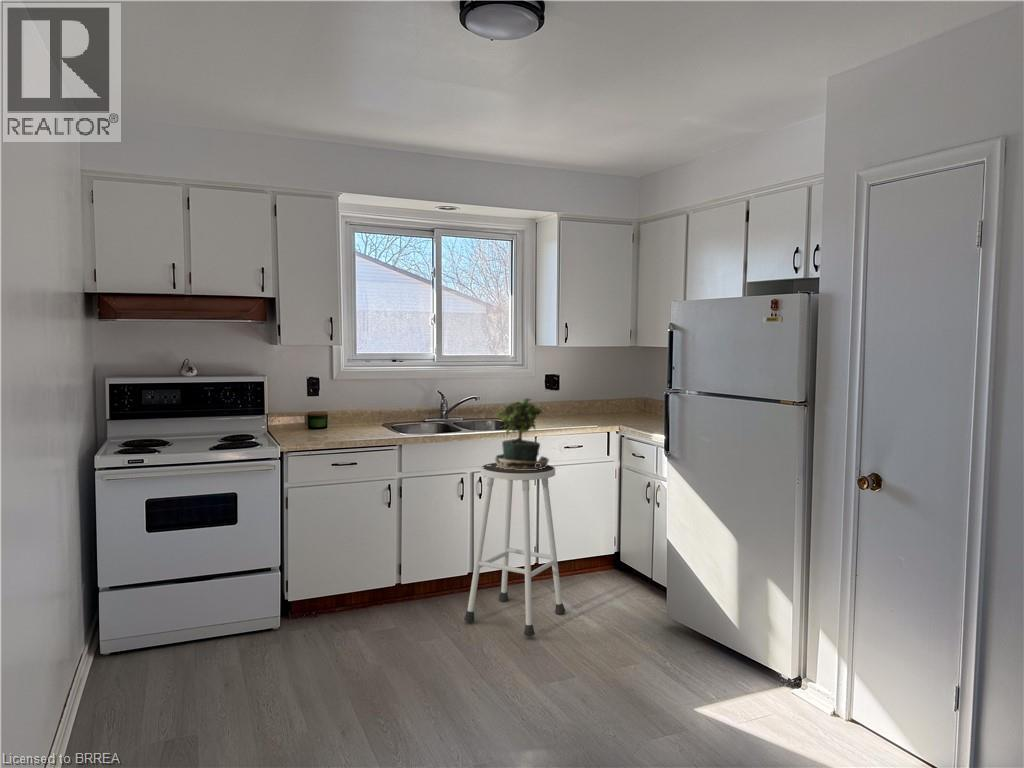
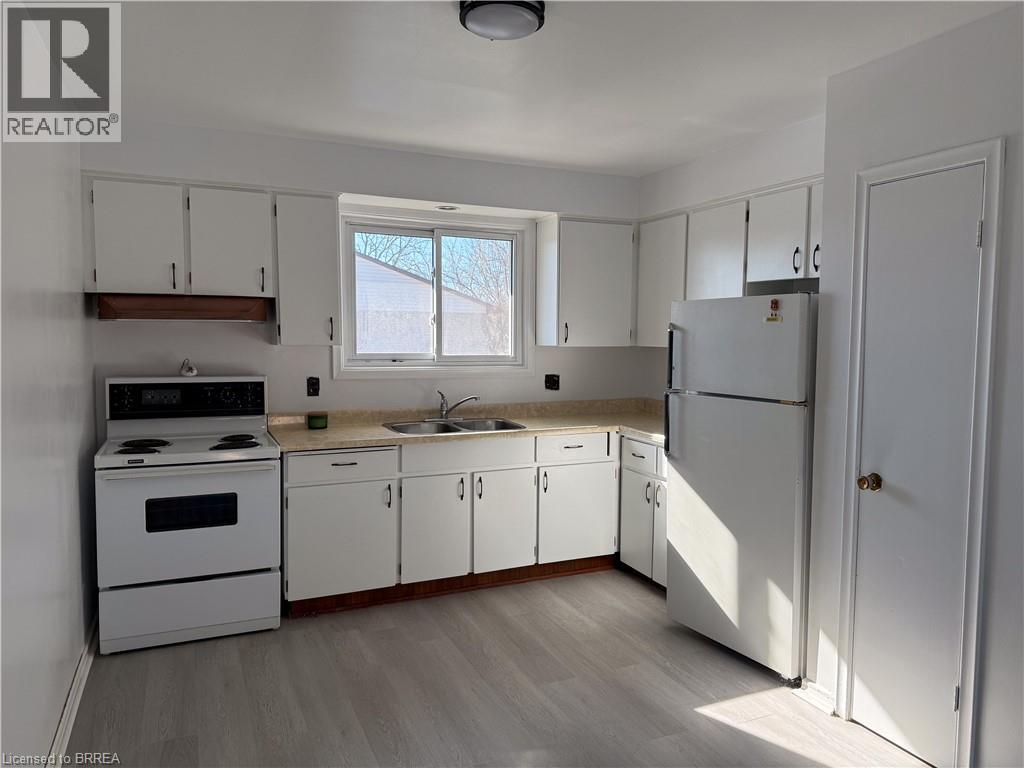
- potted plant (517, 430)
- stool (516, 549)
